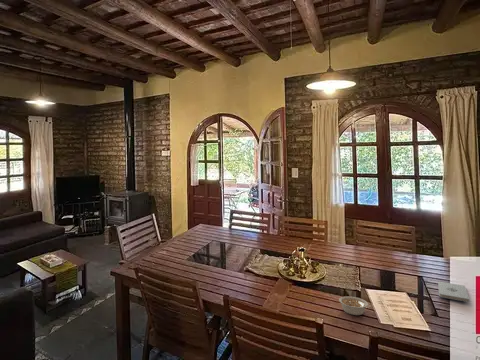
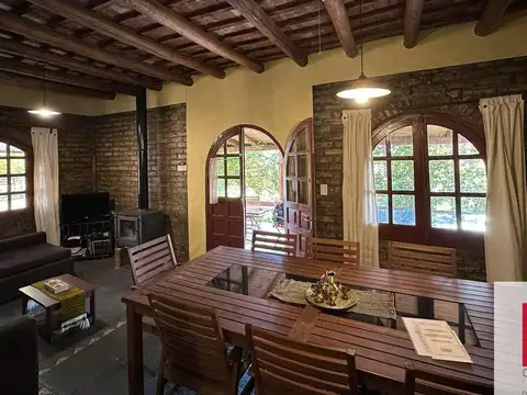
- notepad (452, 291)
- legume (354, 305)
